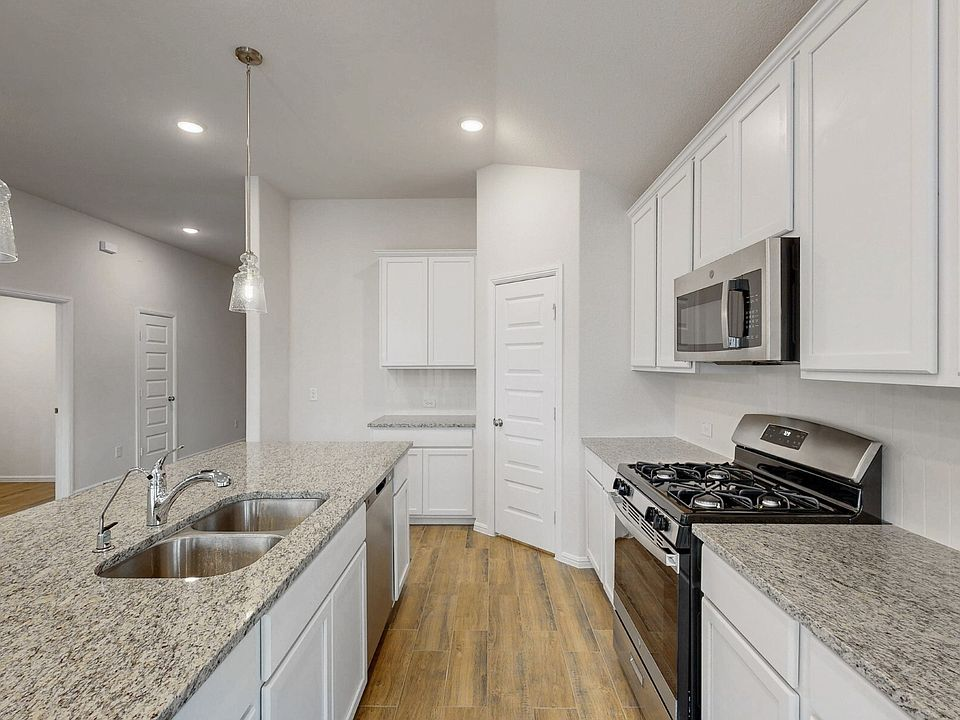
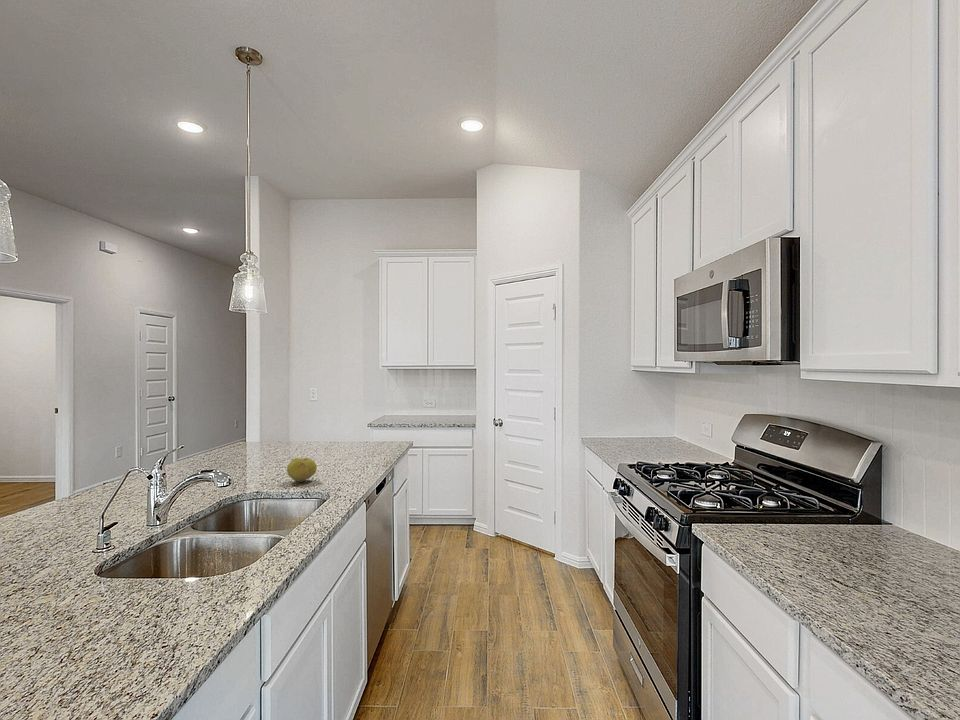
+ fruit (301, 469)
